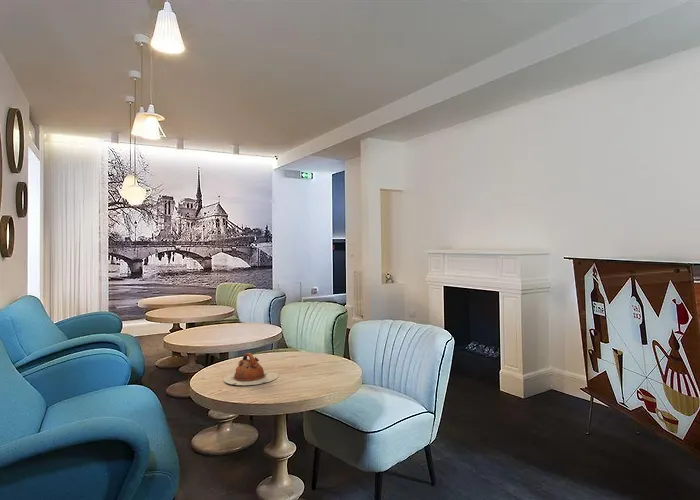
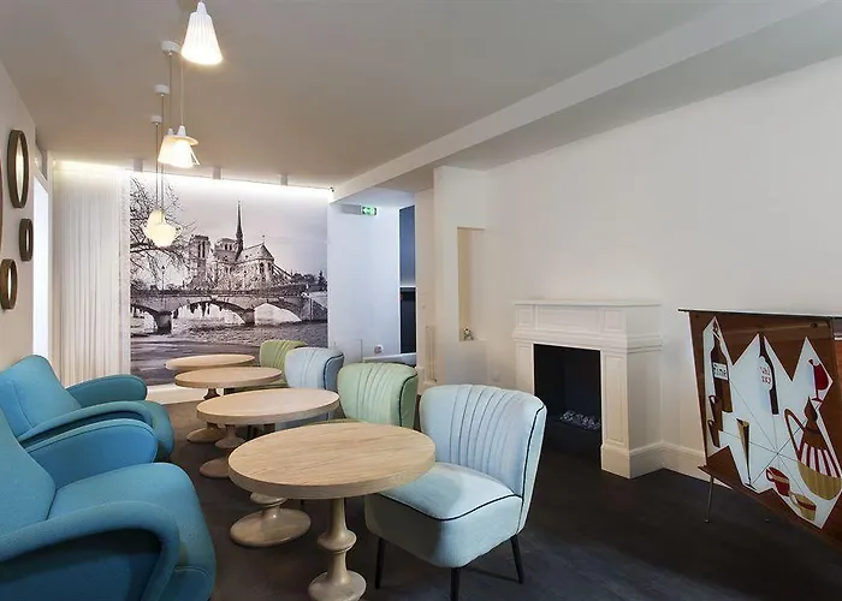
- teapot (251, 365)
